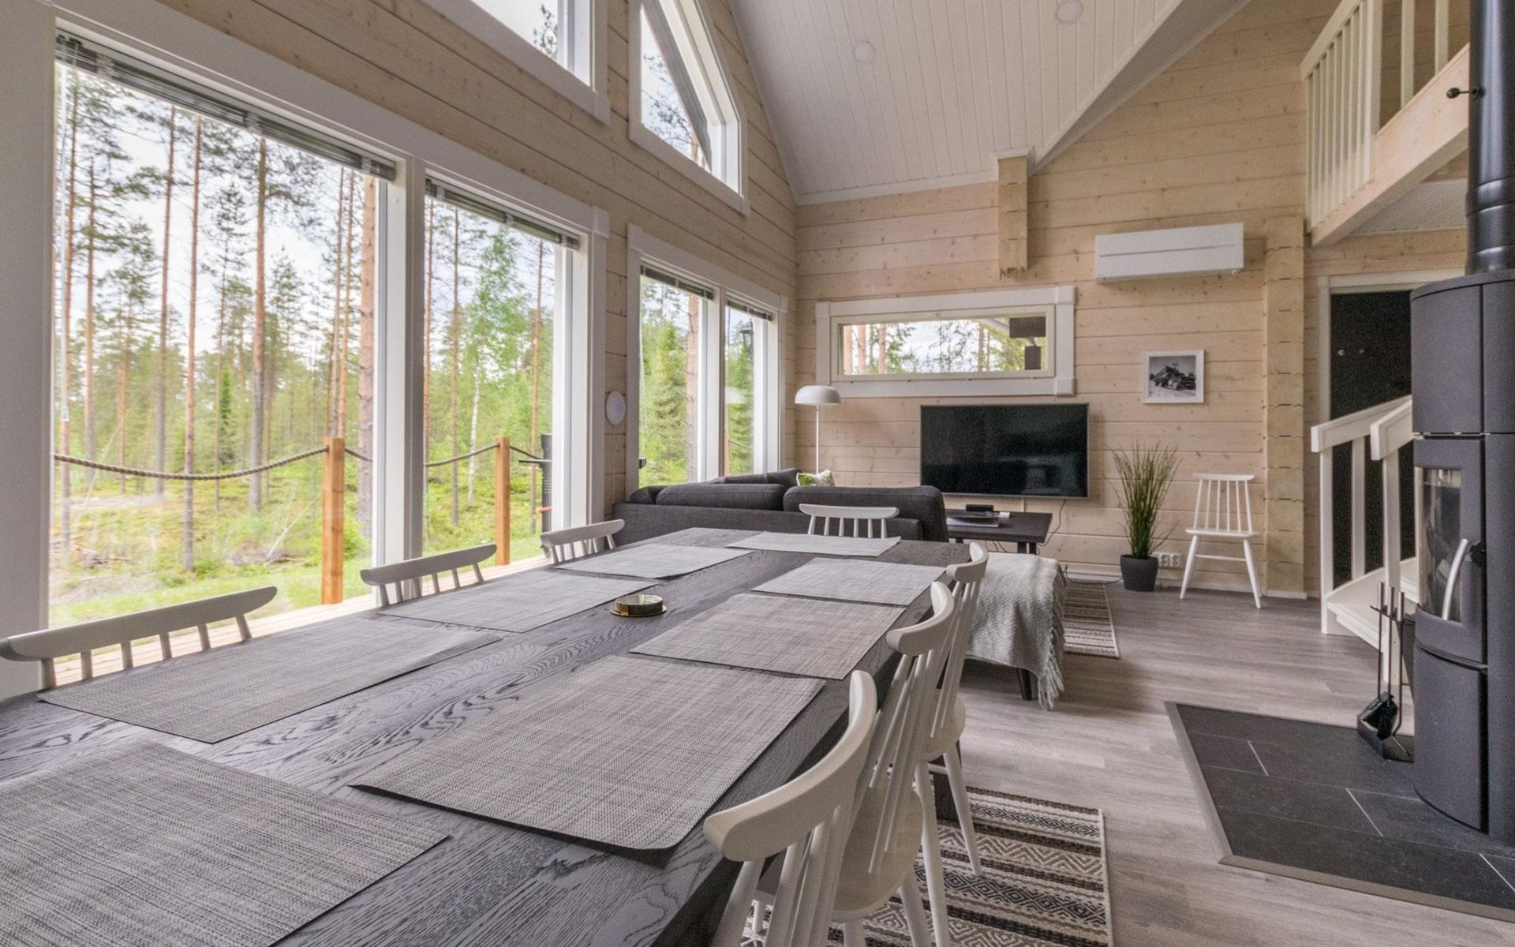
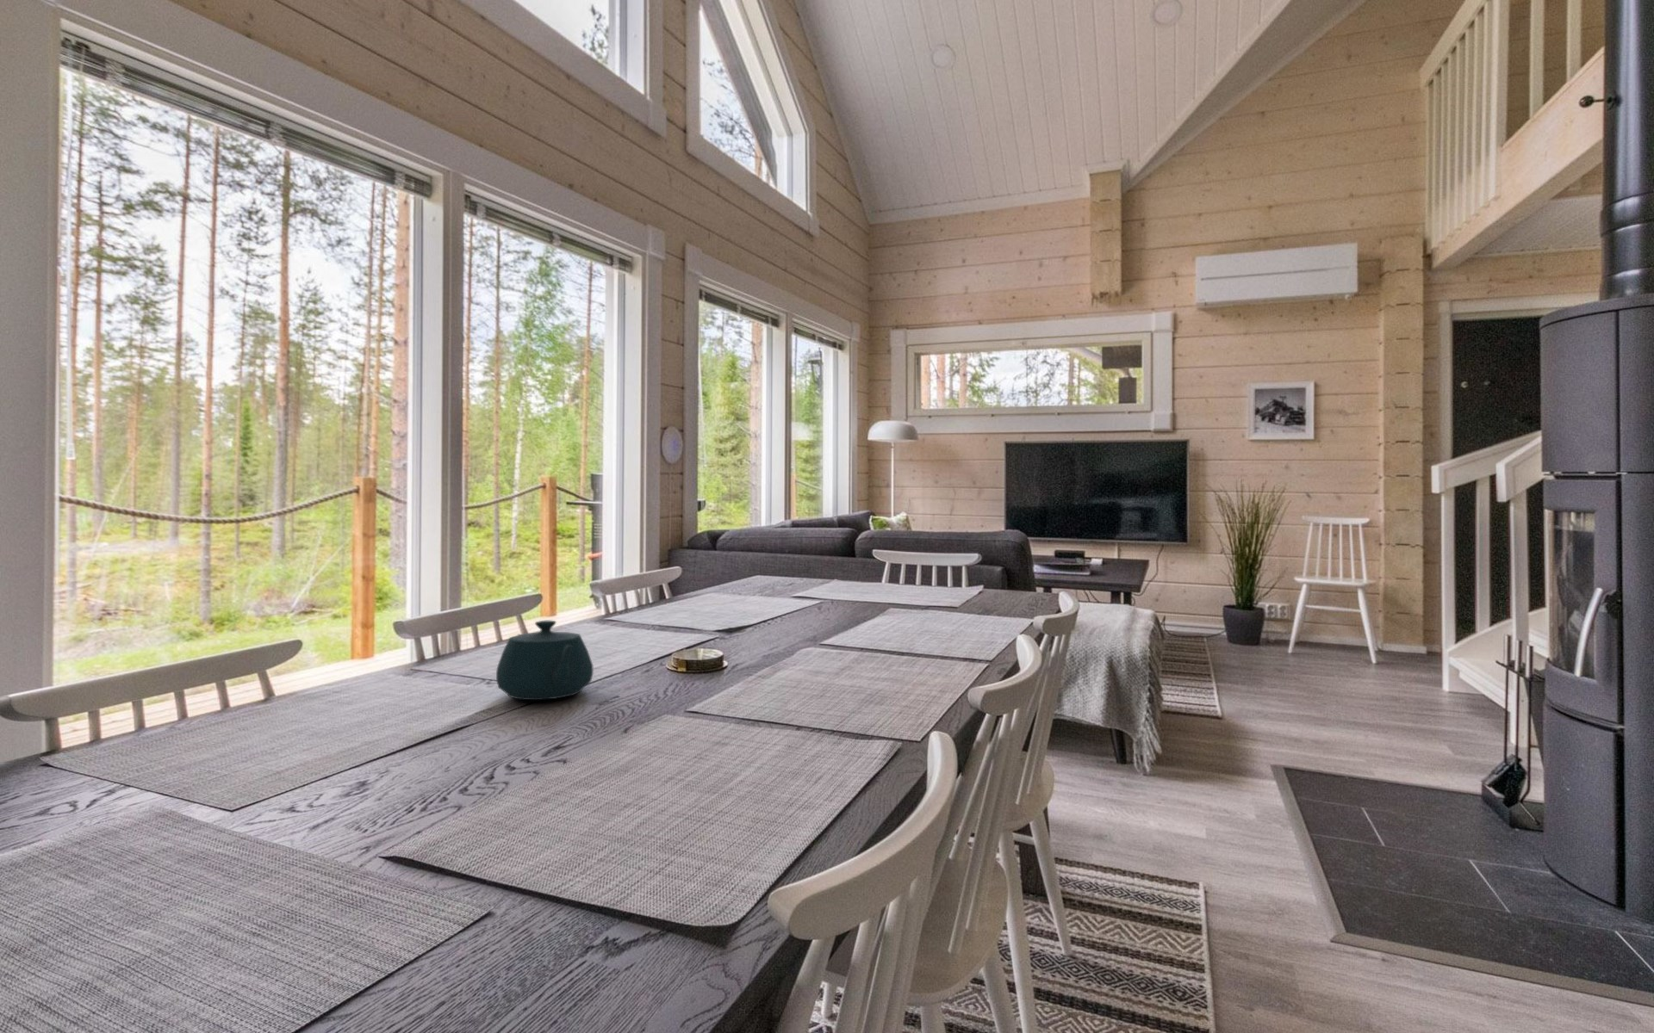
+ teapot (547, 658)
